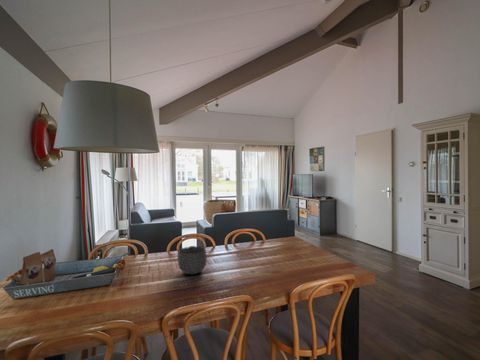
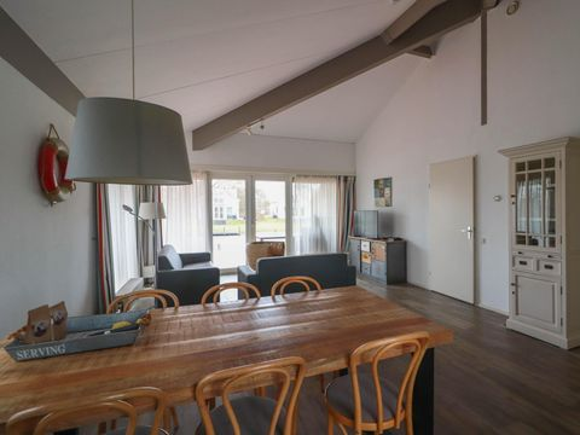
- bowl (192, 260)
